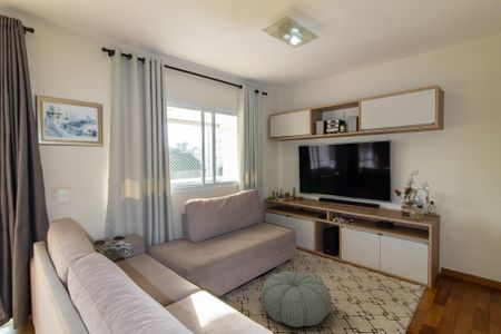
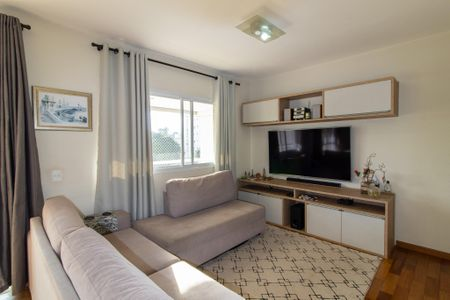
- pouf (295, 296)
